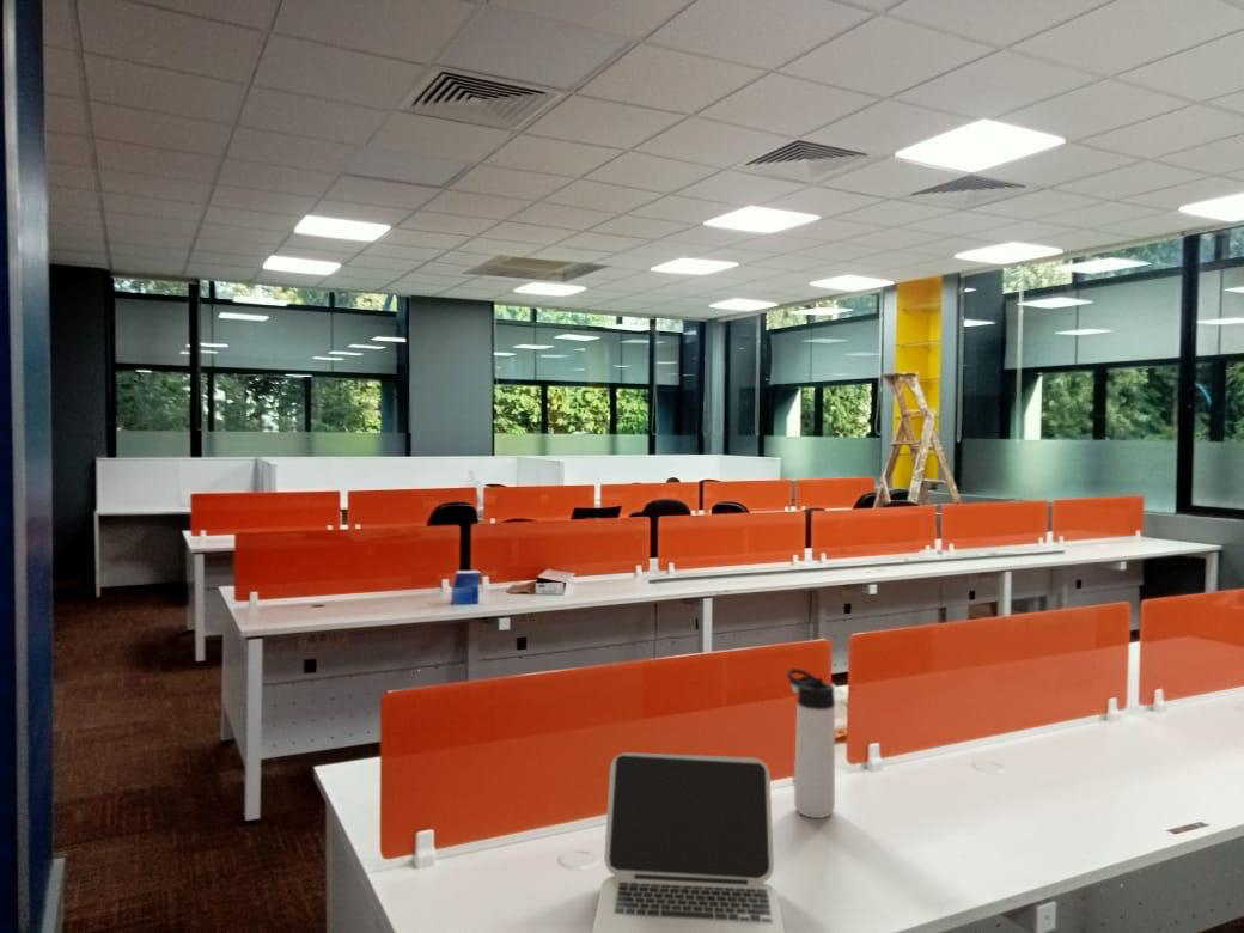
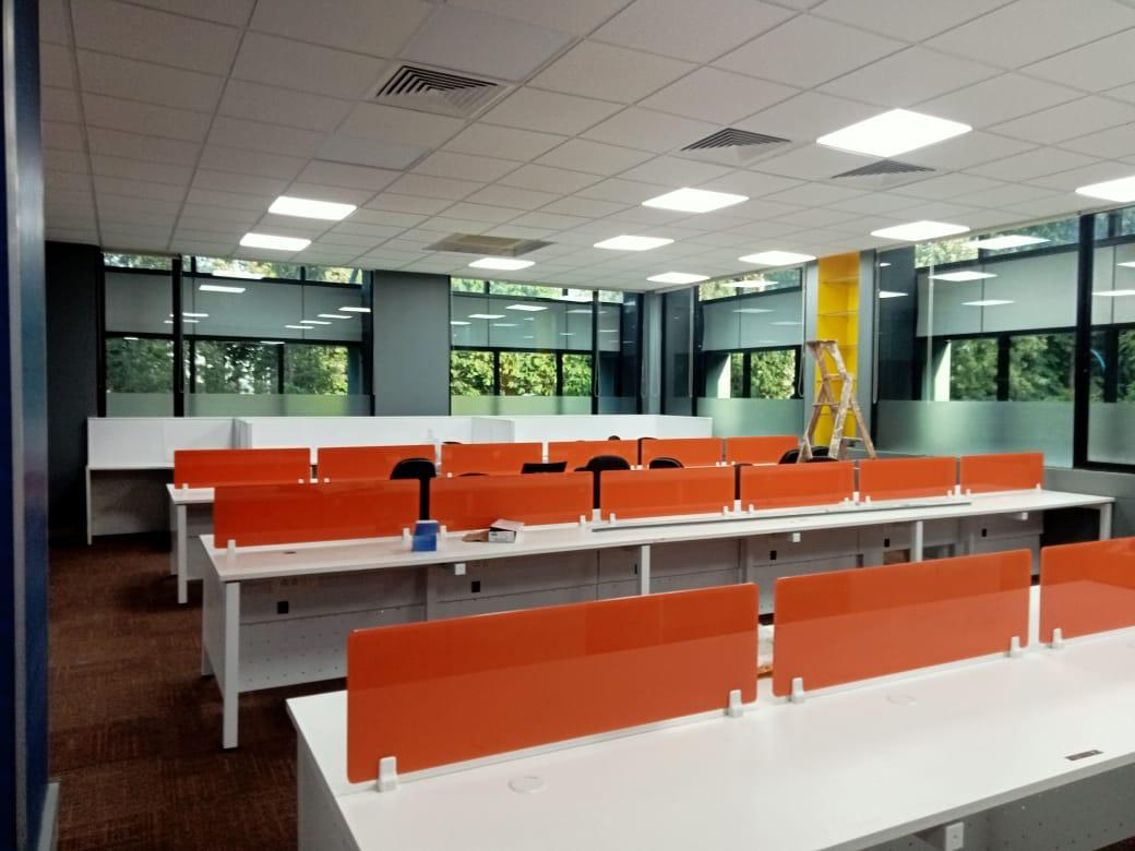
- thermos bottle (809, 742)
- laptop (689, 844)
